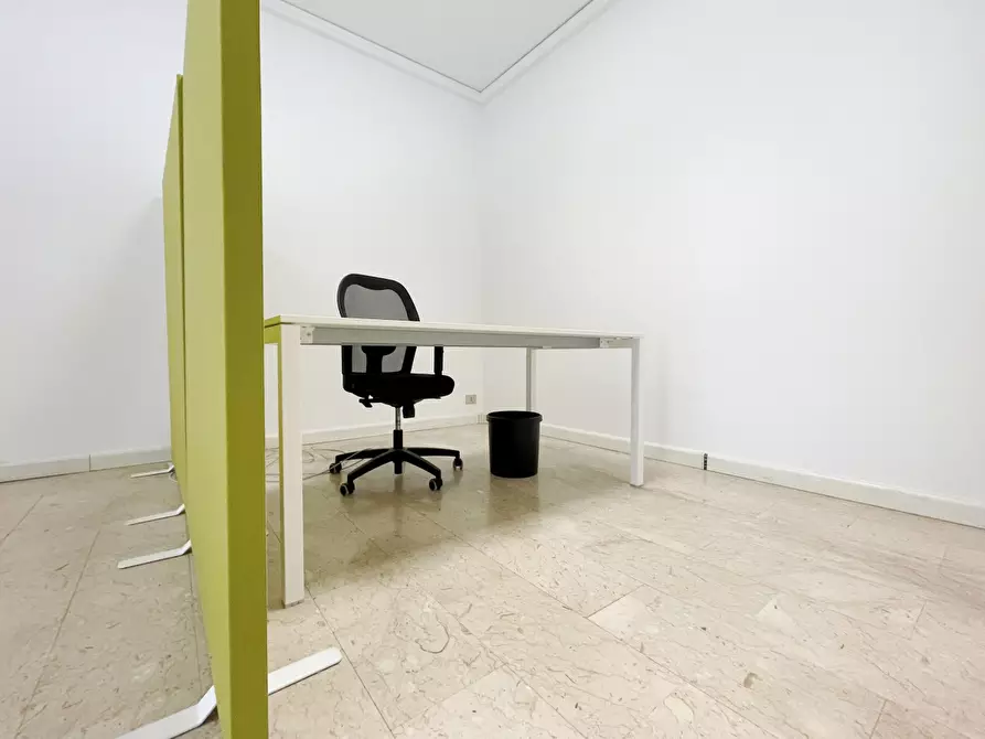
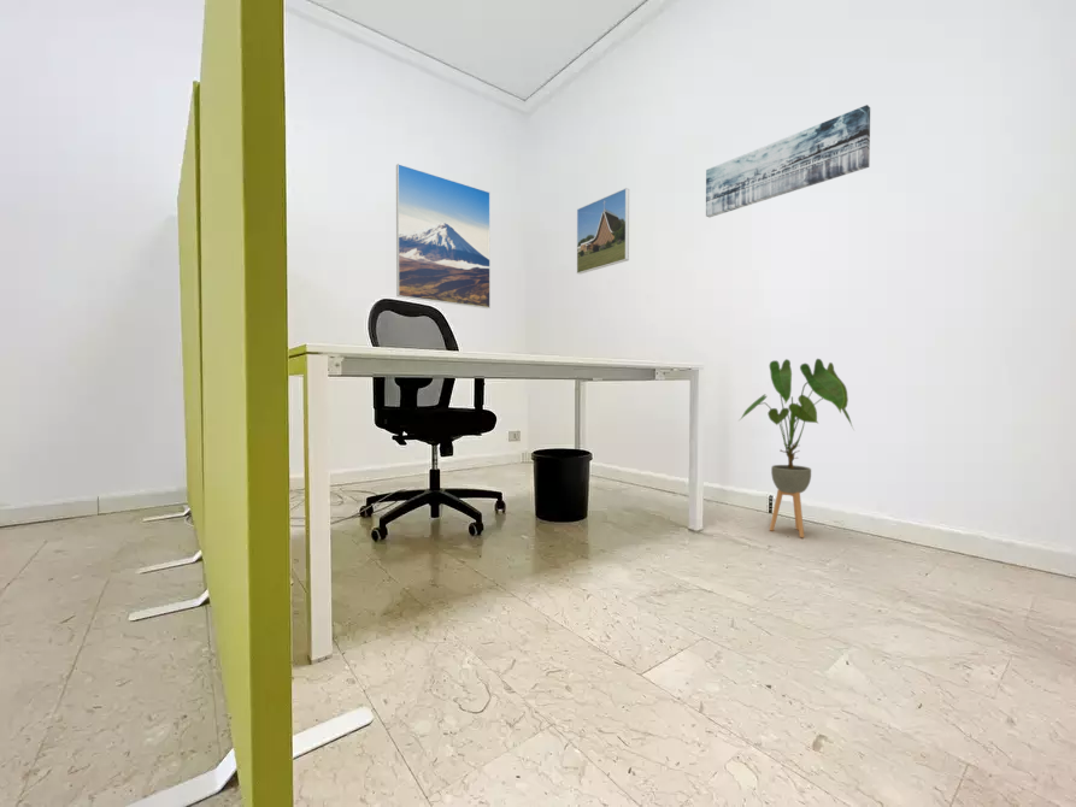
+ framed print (446, 241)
+ wall art (777, 167)
+ house plant (799, 444)
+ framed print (601, 232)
